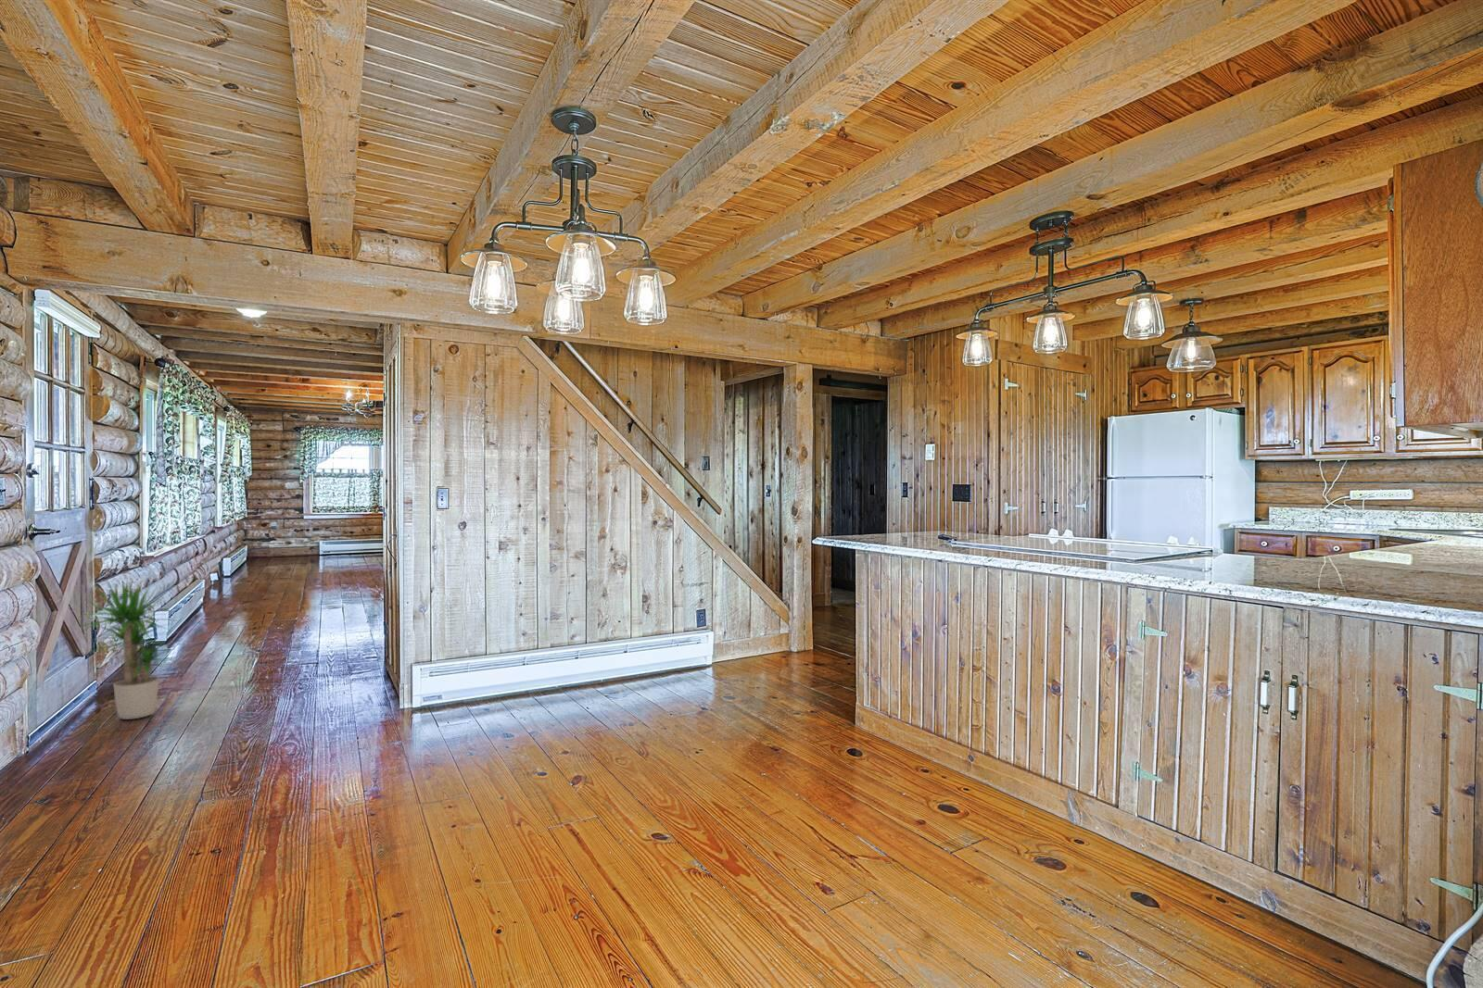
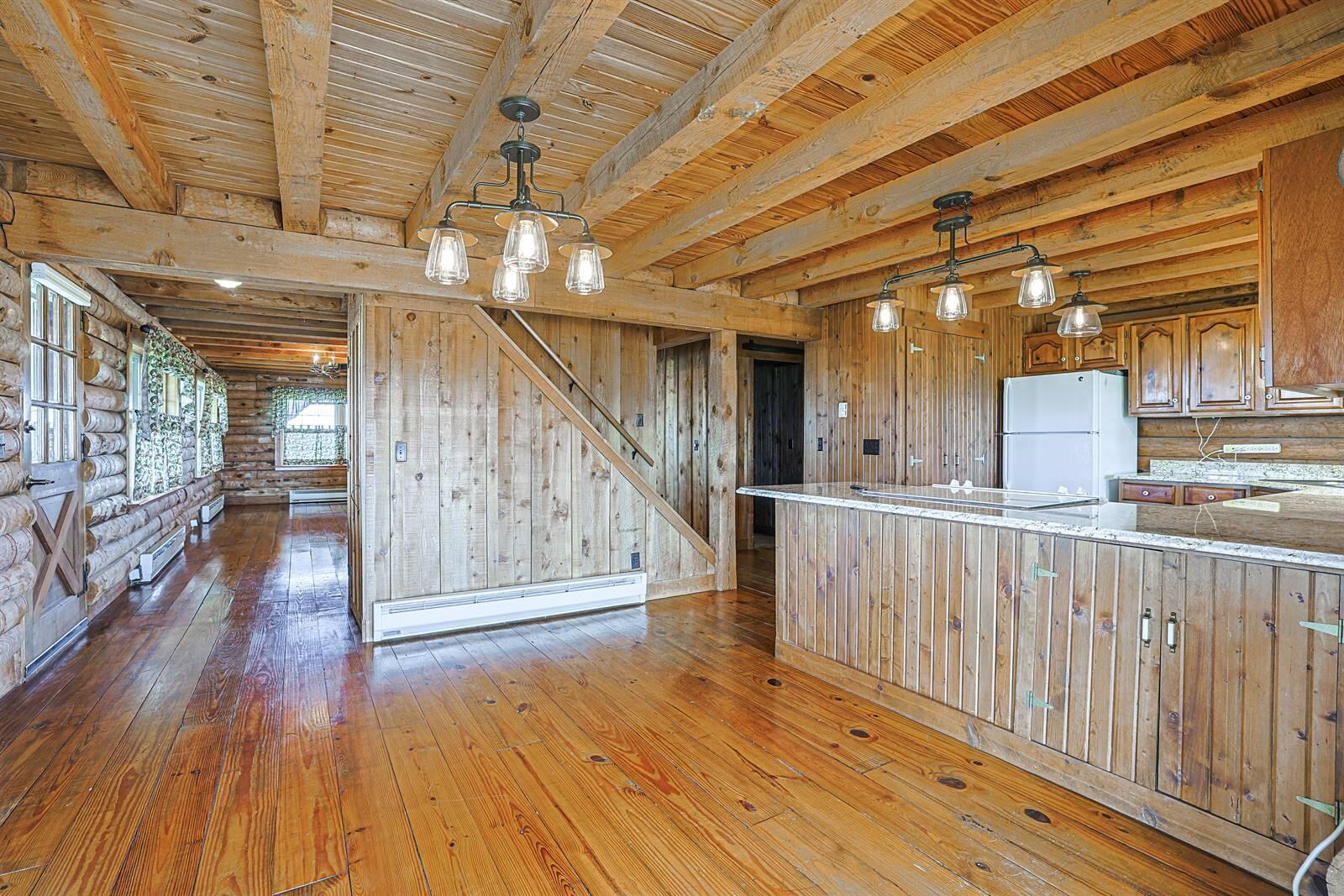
- potted plant (129, 648)
